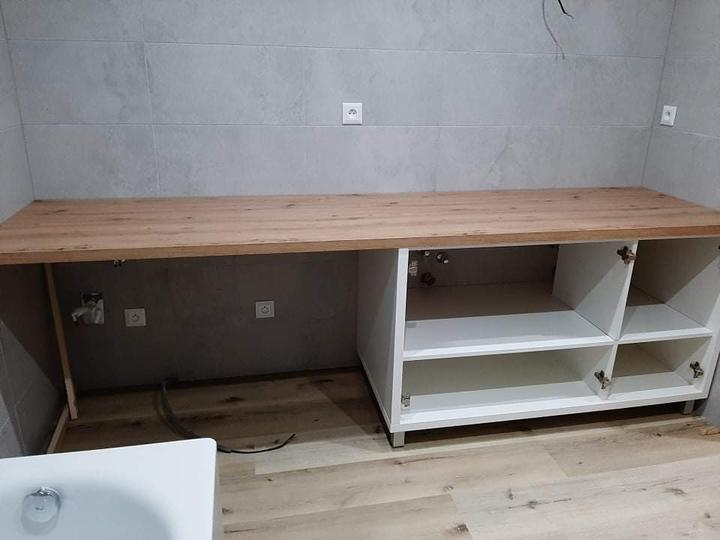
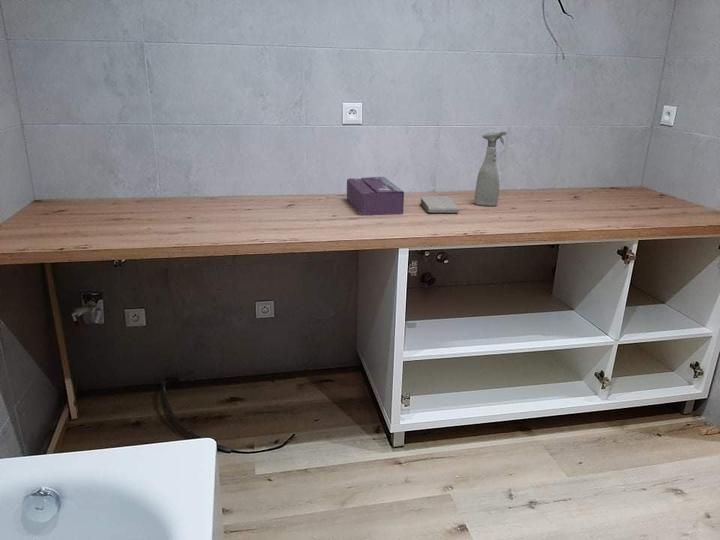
+ washcloth (438, 203)
+ tissue box (373, 195)
+ spray bottle (489, 168)
